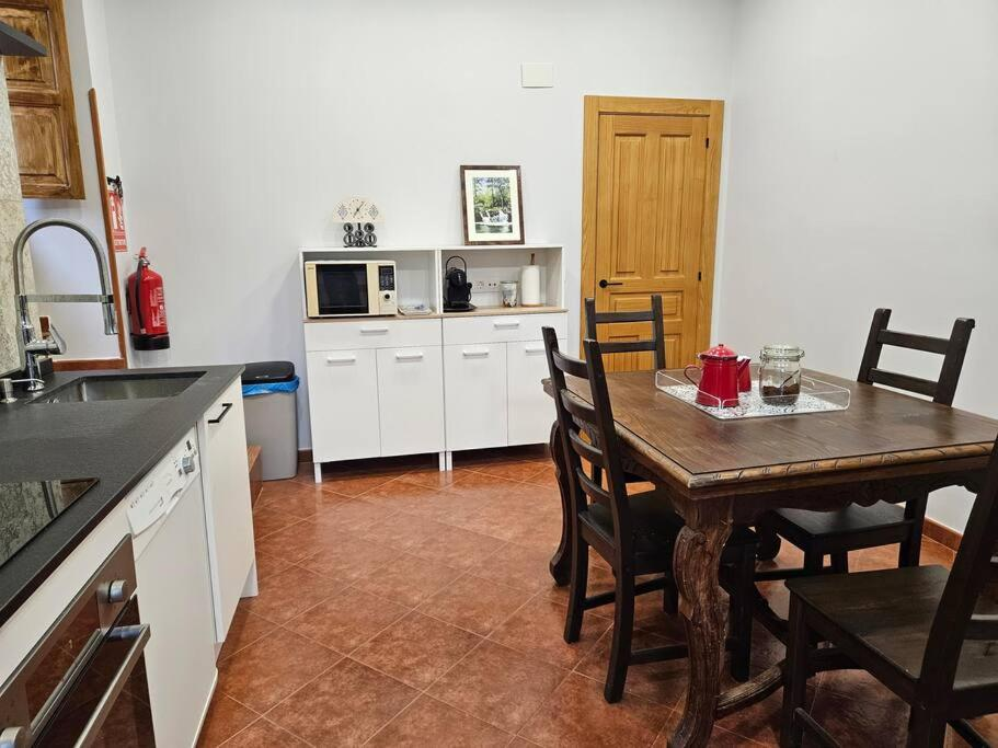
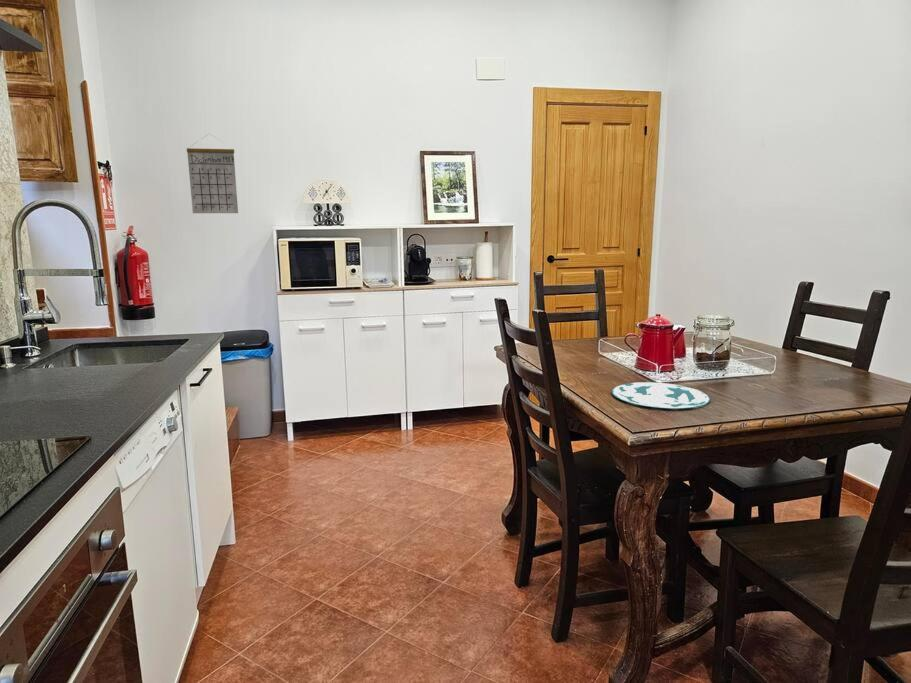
+ calendar (212, 173)
+ plate (659, 390)
